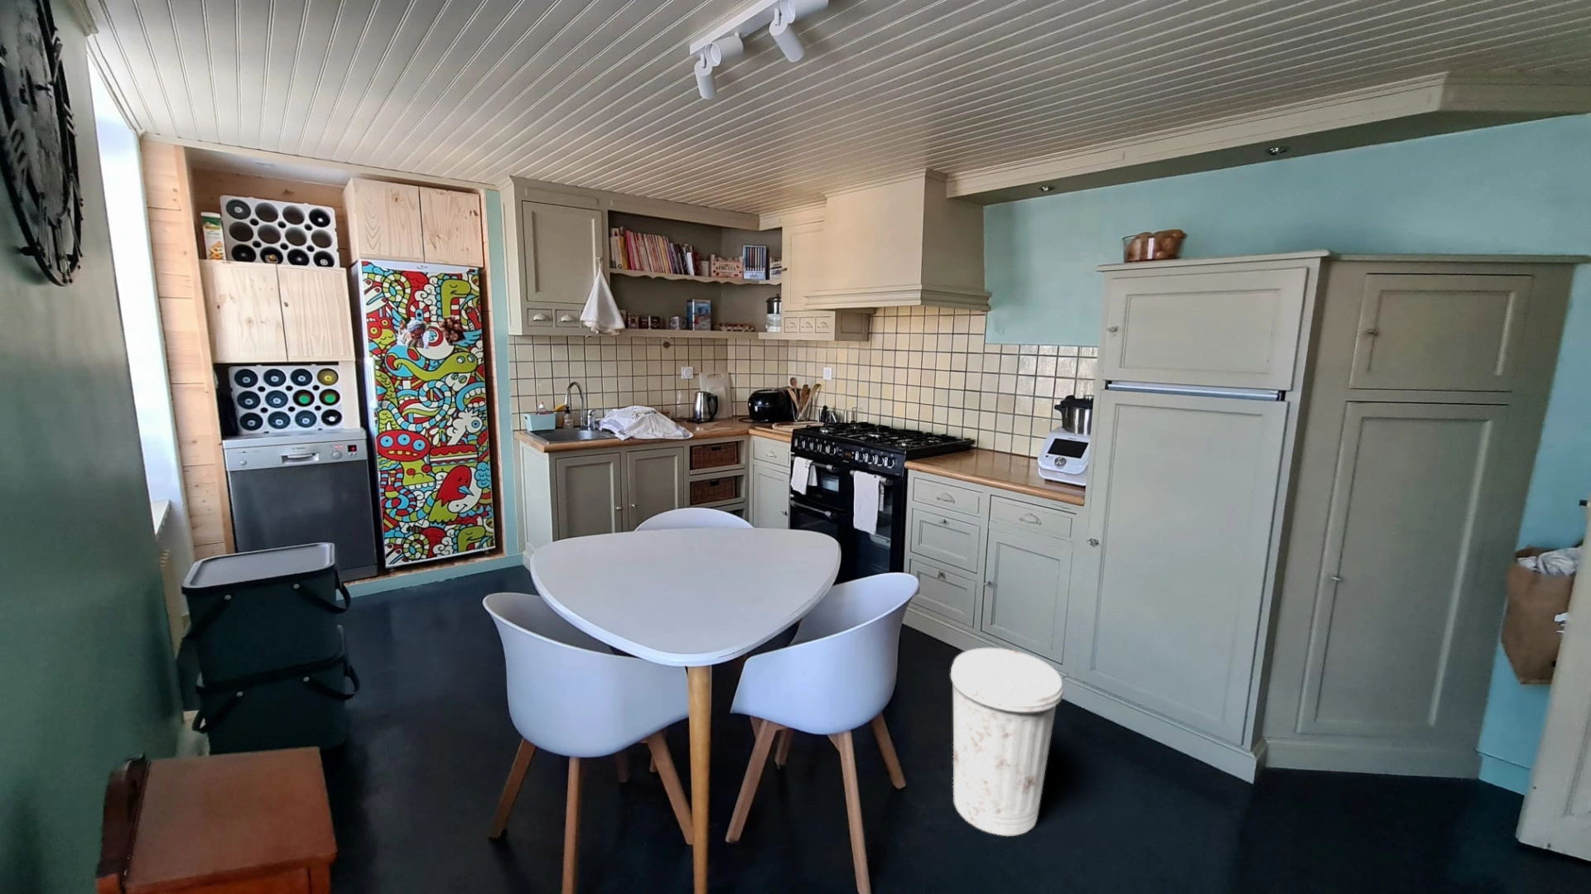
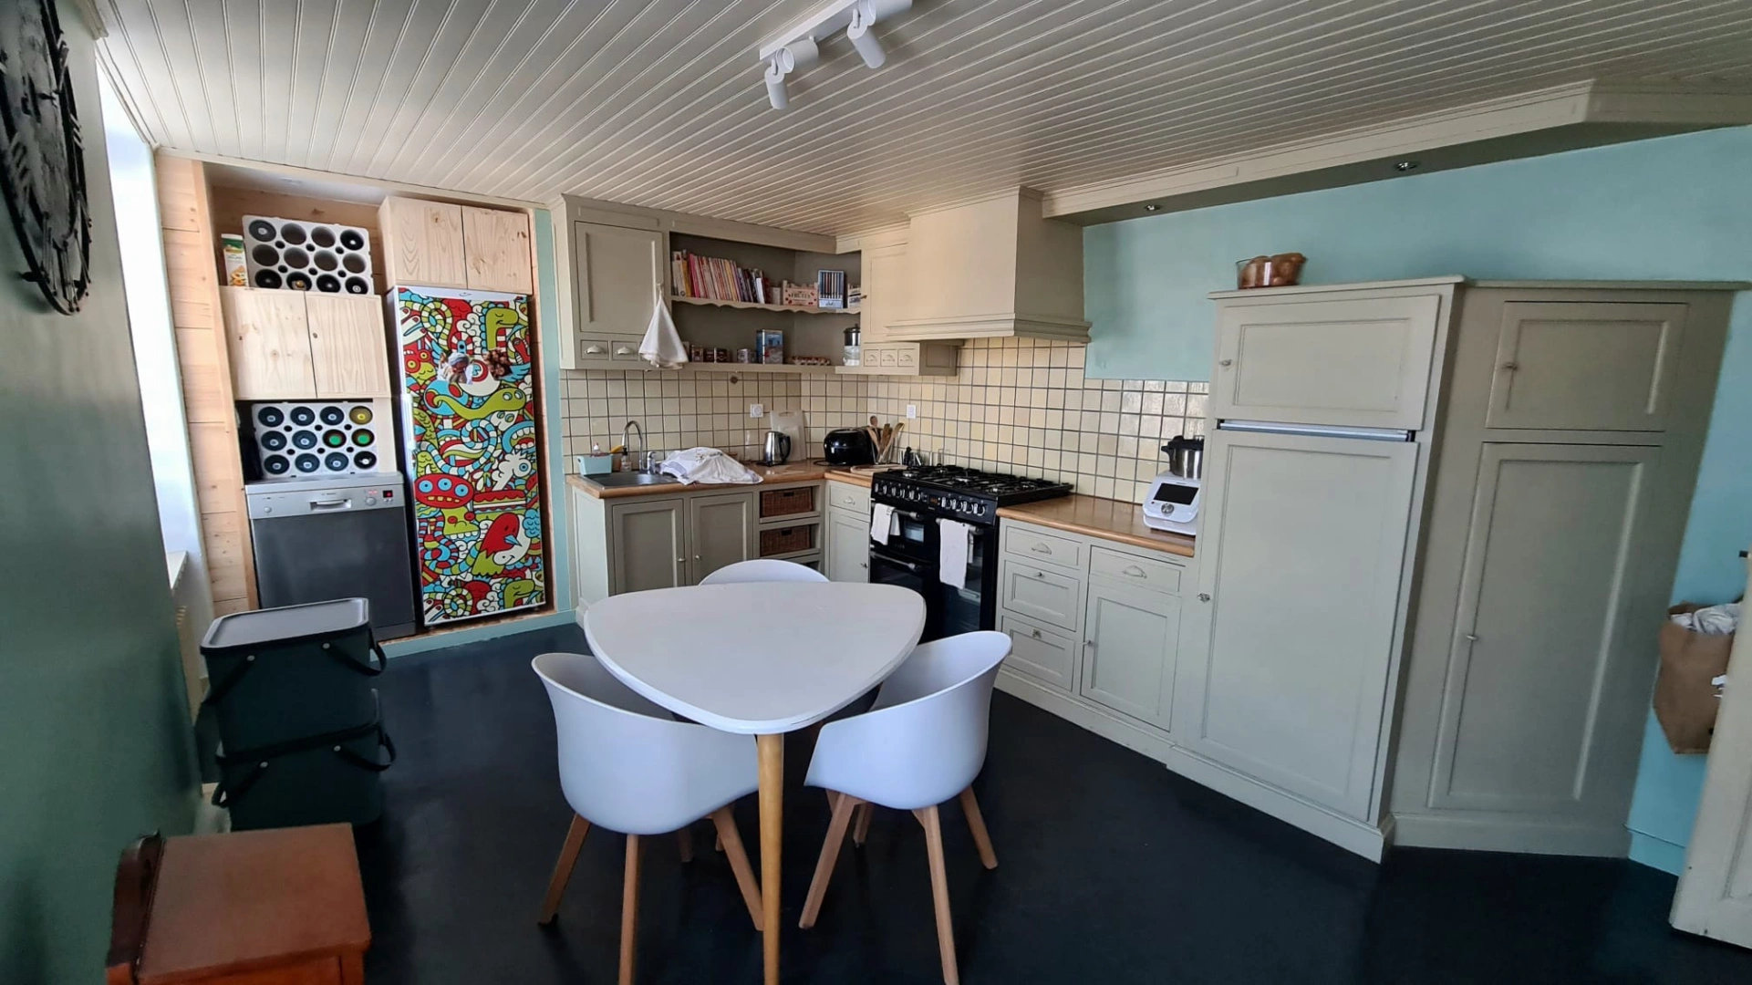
- trash can (1001, 737)
